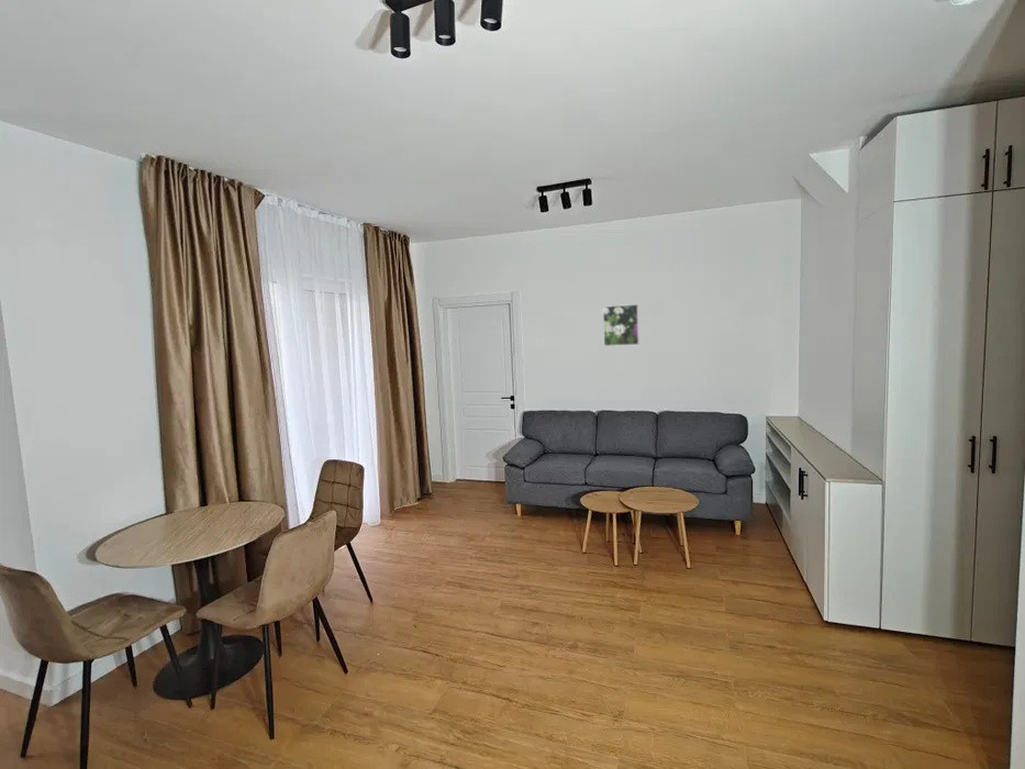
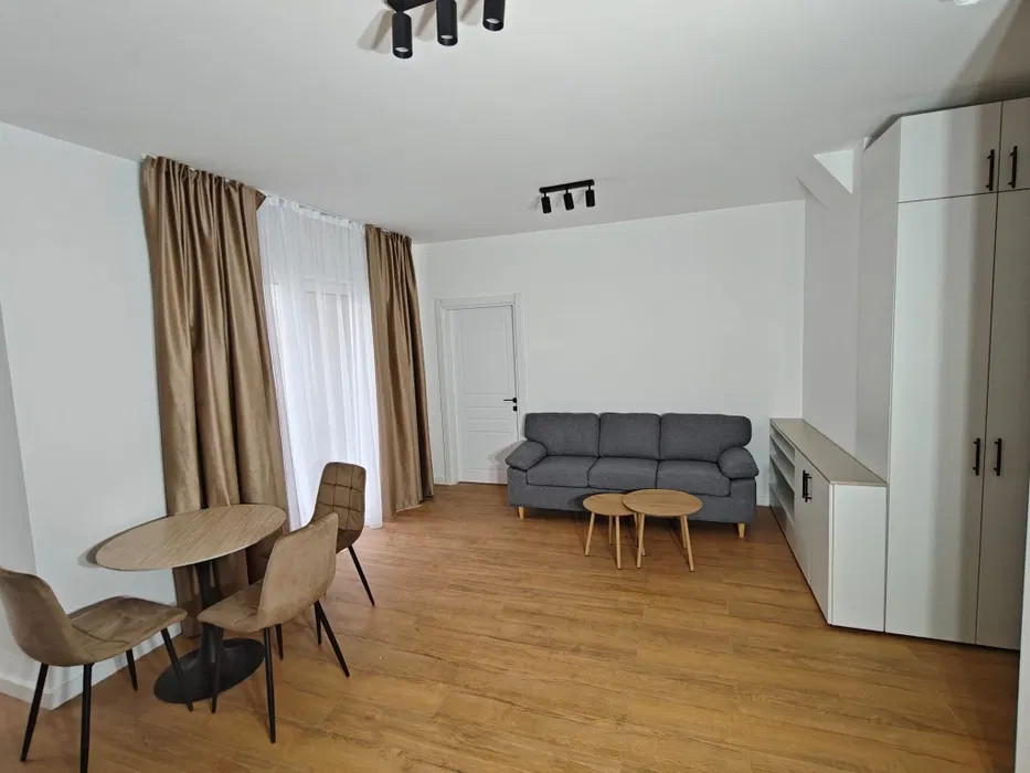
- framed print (621, 325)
